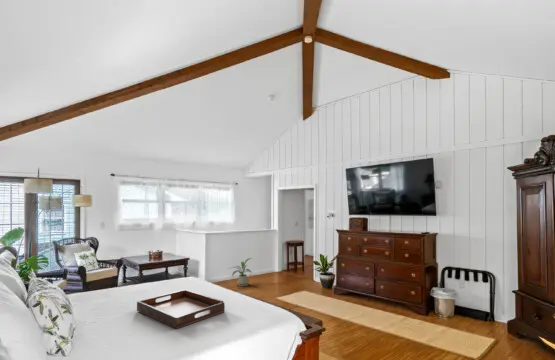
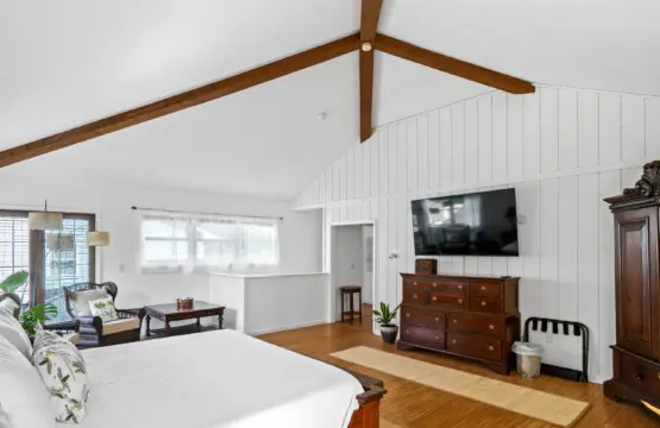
- house plant (240, 271)
- serving tray (181, 306)
